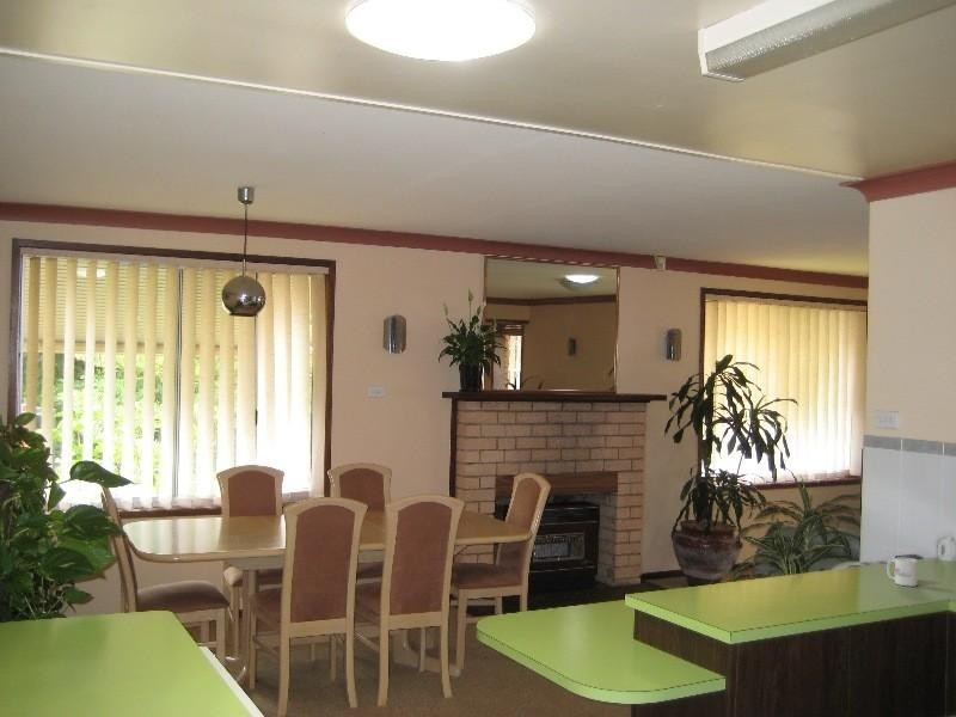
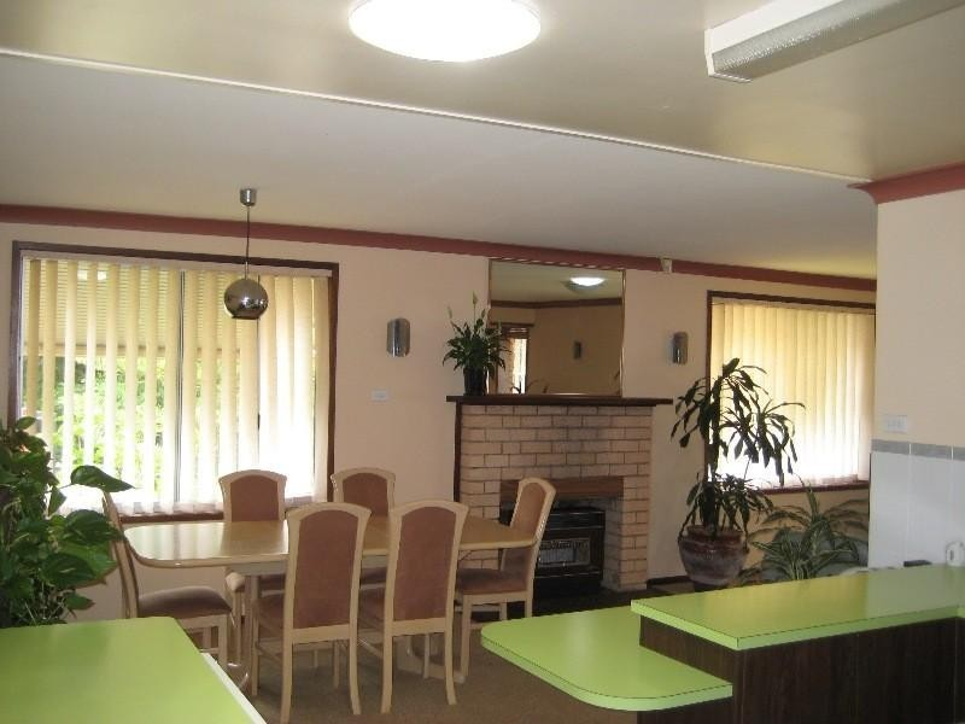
- mug (901, 570)
